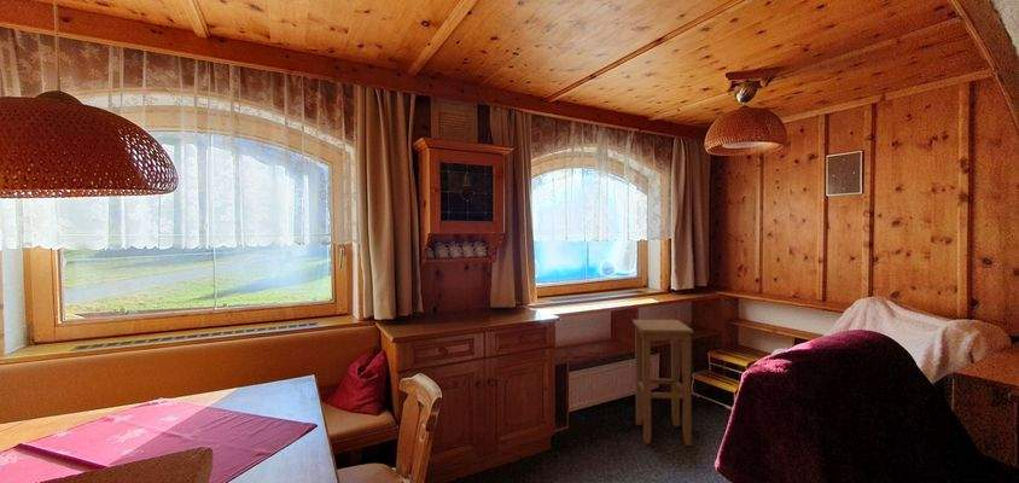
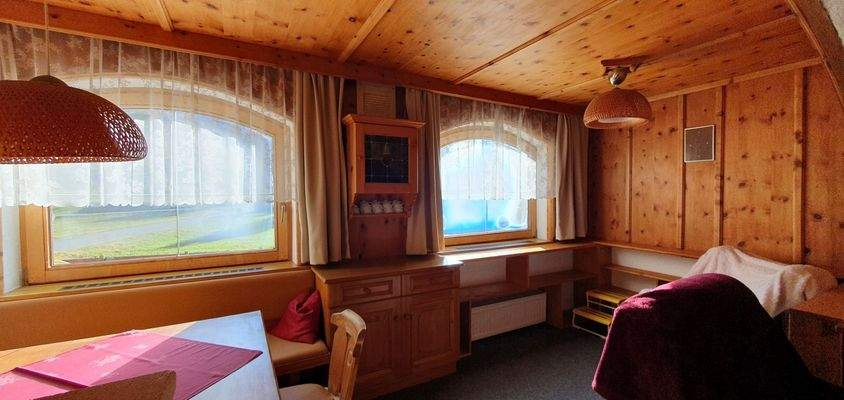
- stool (660, 379)
